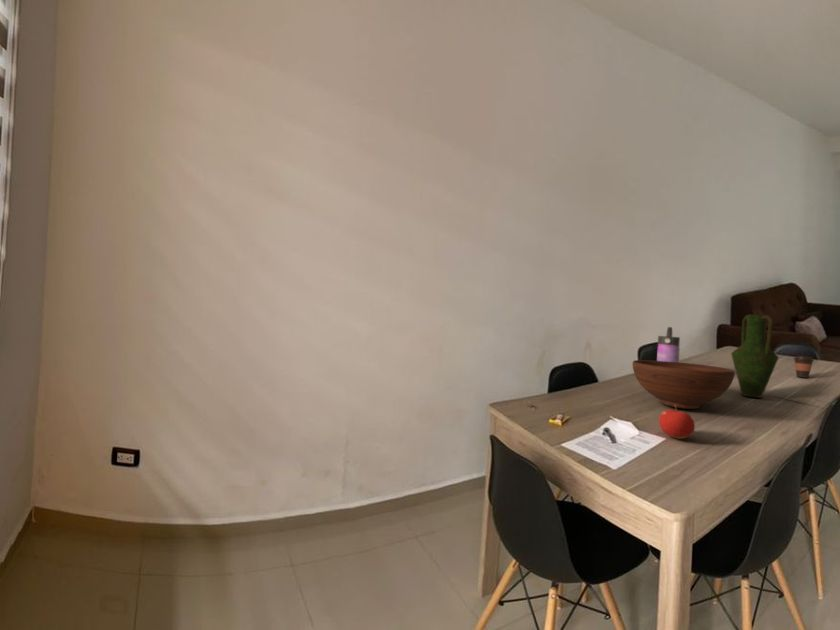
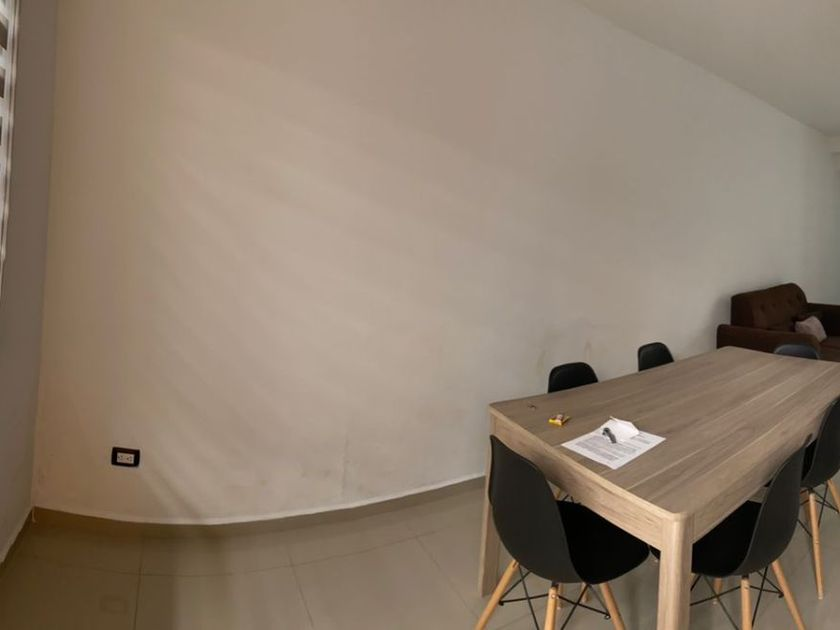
- fruit bowl (679, 385)
- coffee cup (803, 366)
- vase (754, 355)
- apple (676, 421)
- water bottle (668, 352)
